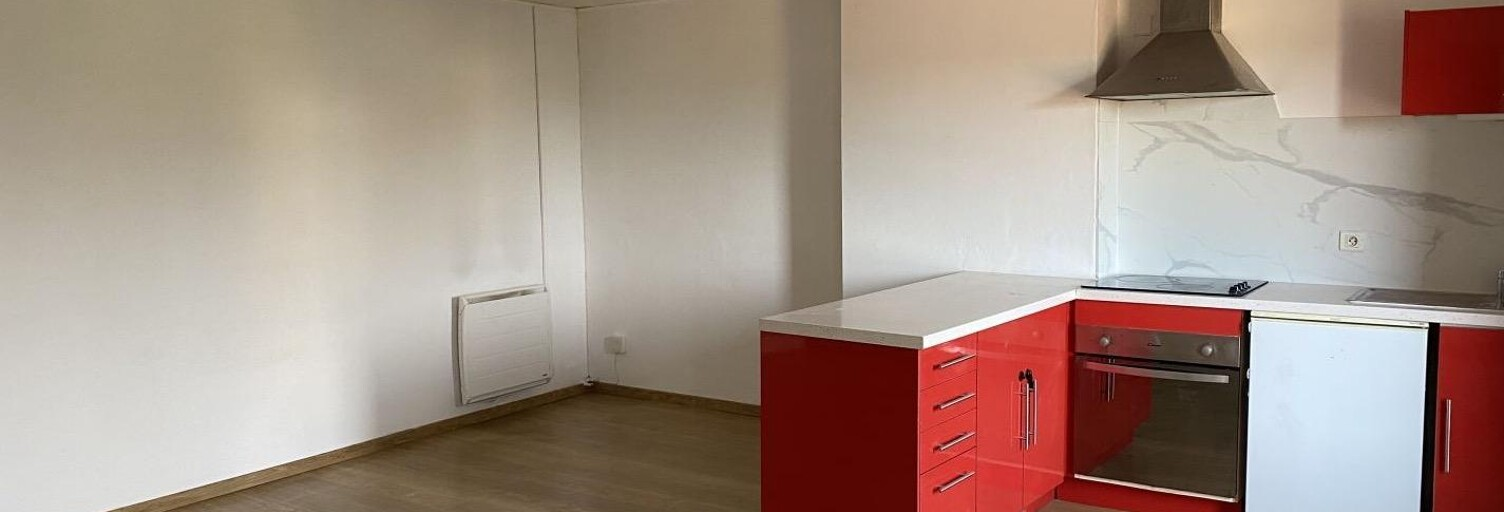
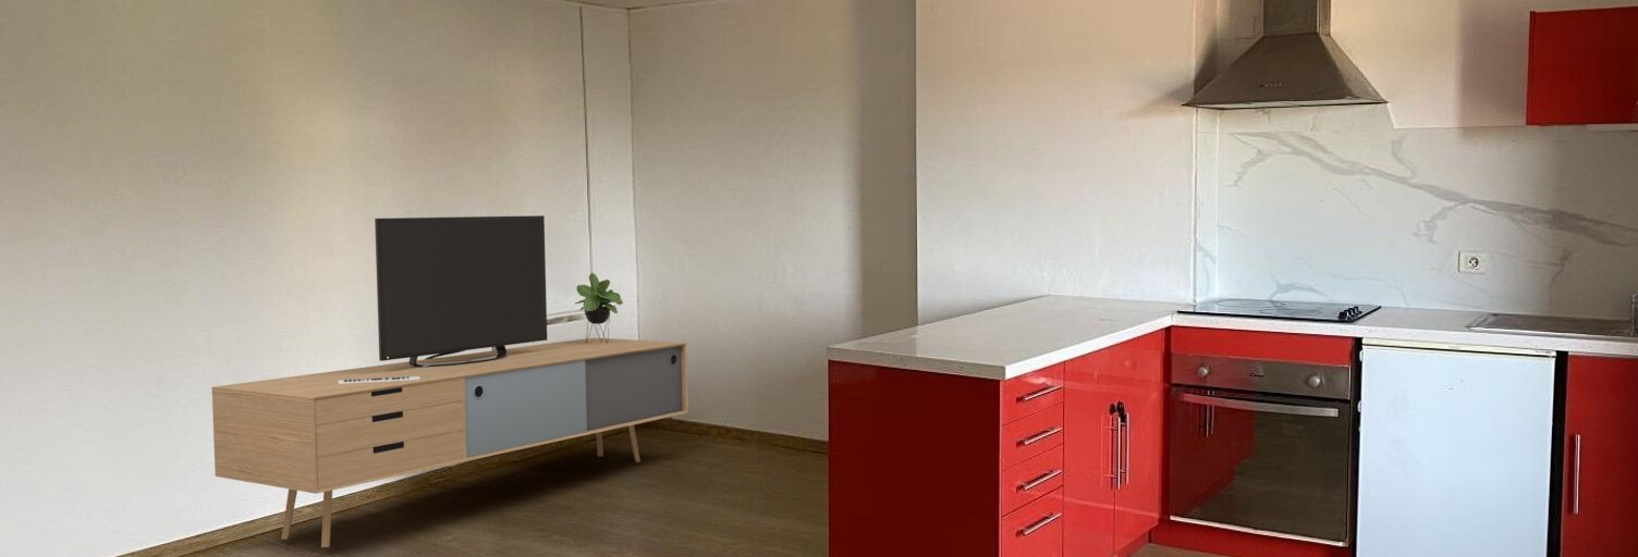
+ media console (475, 358)
